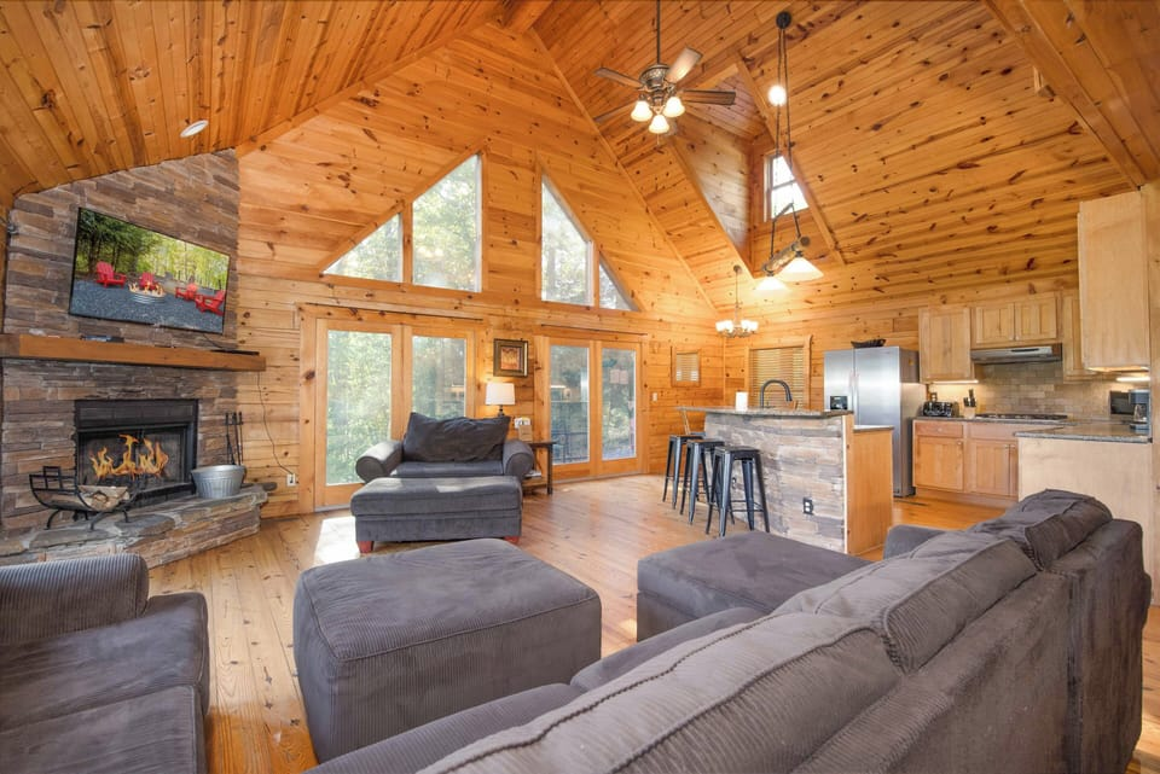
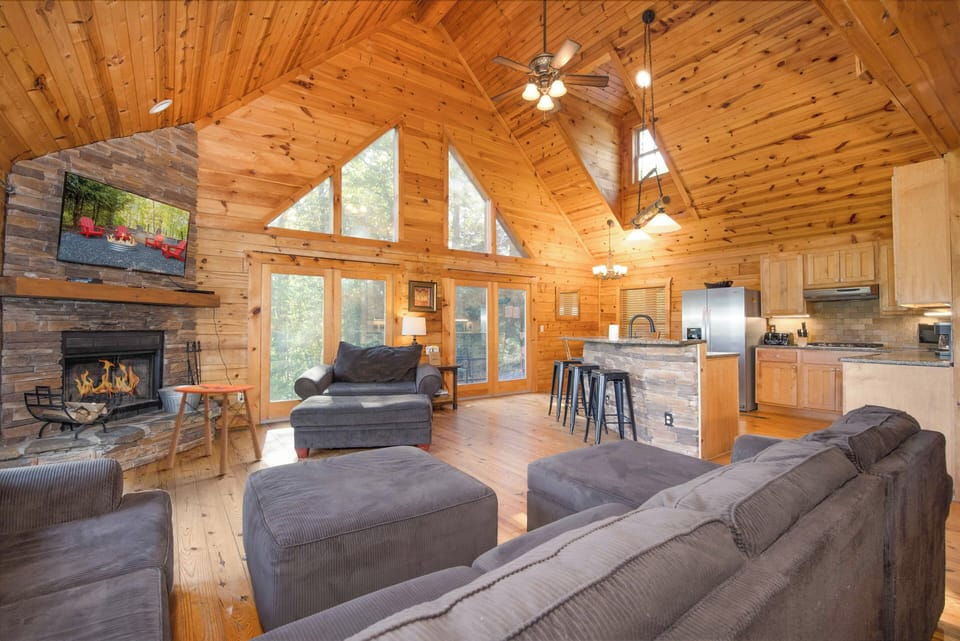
+ side table (215, 423)
